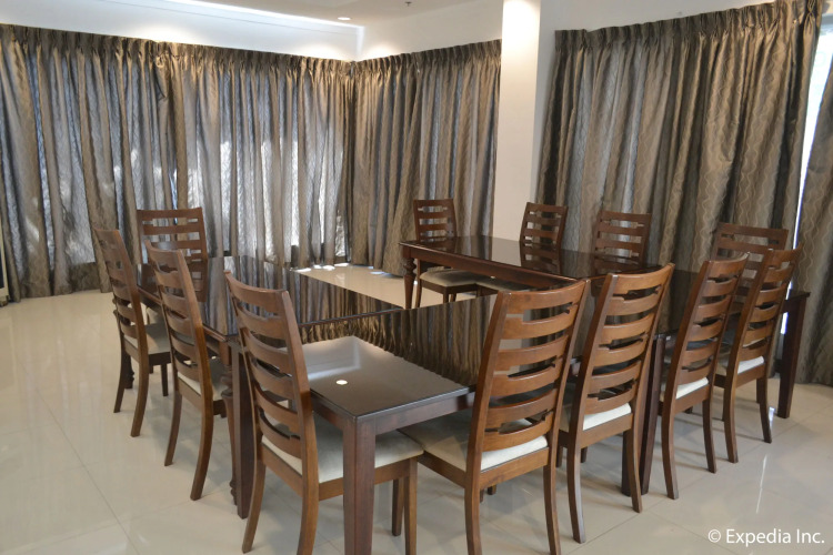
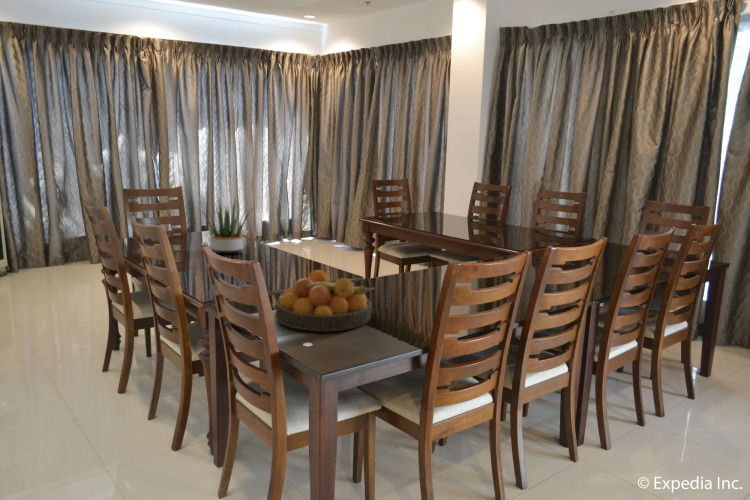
+ potted plant (227, 225)
+ fruit bowl (323, 296)
